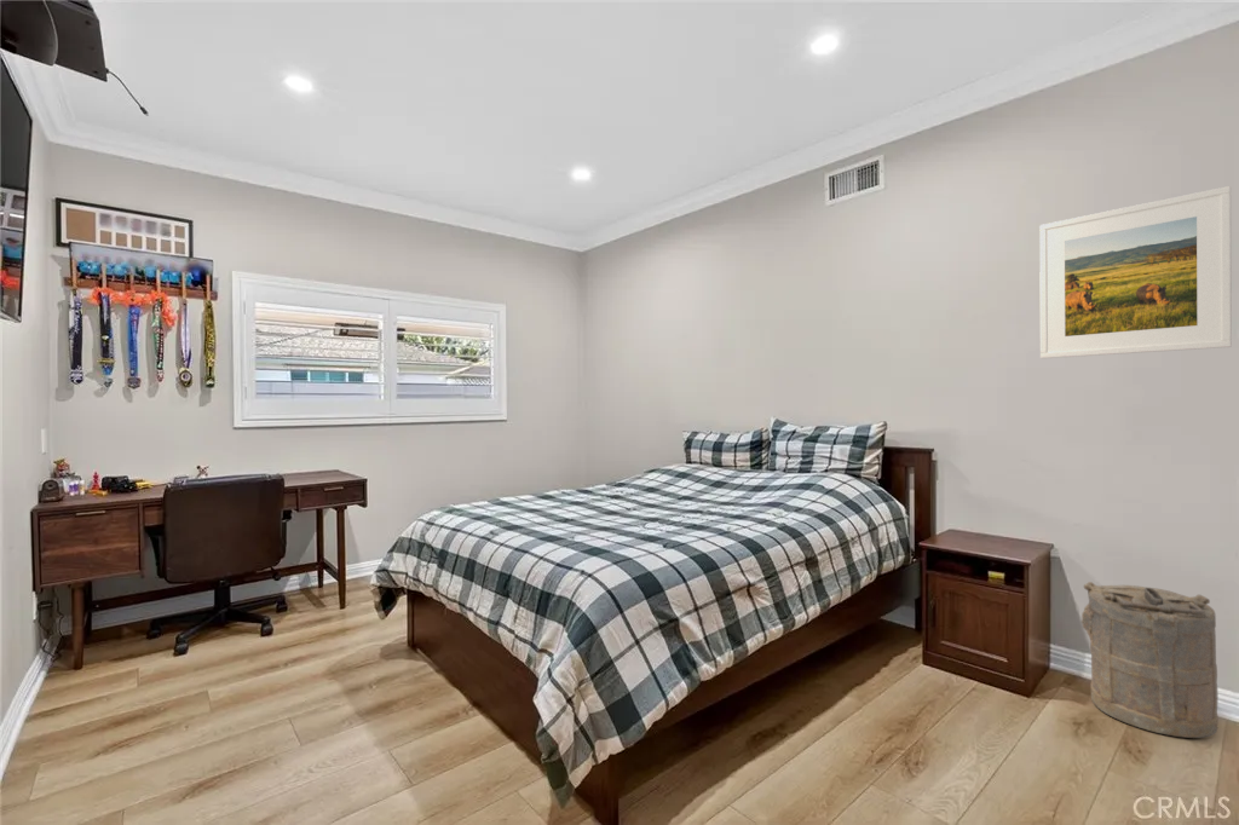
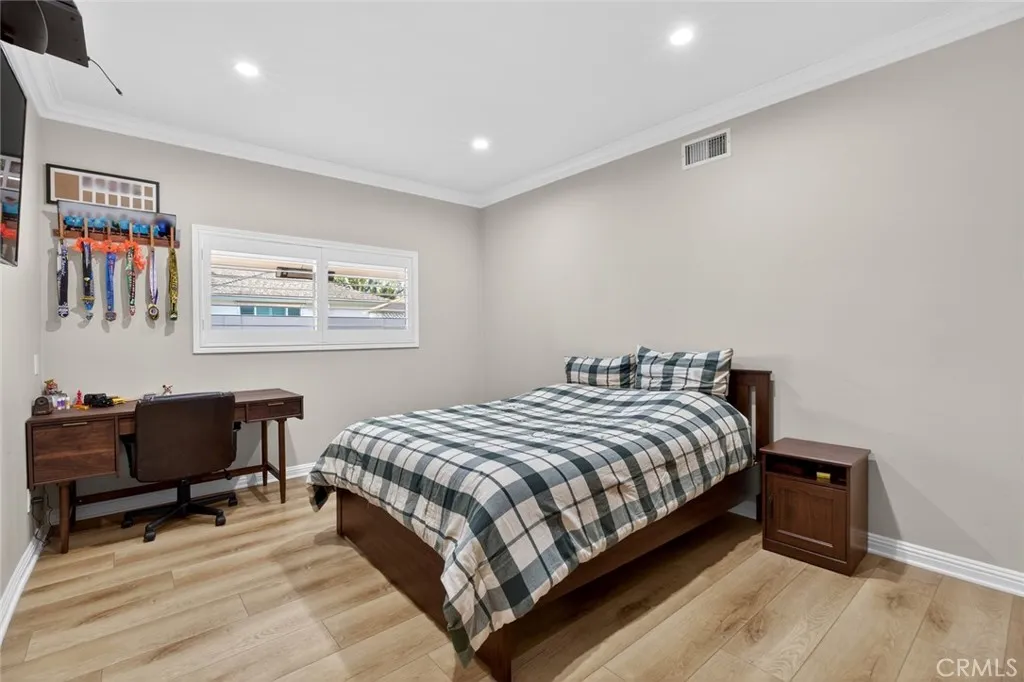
- laundry hamper (1143, 647)
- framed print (1126, 279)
